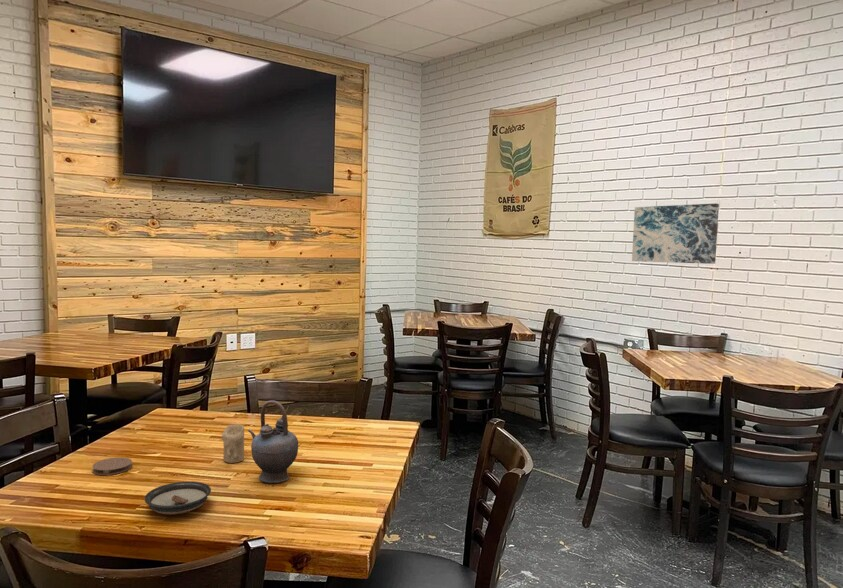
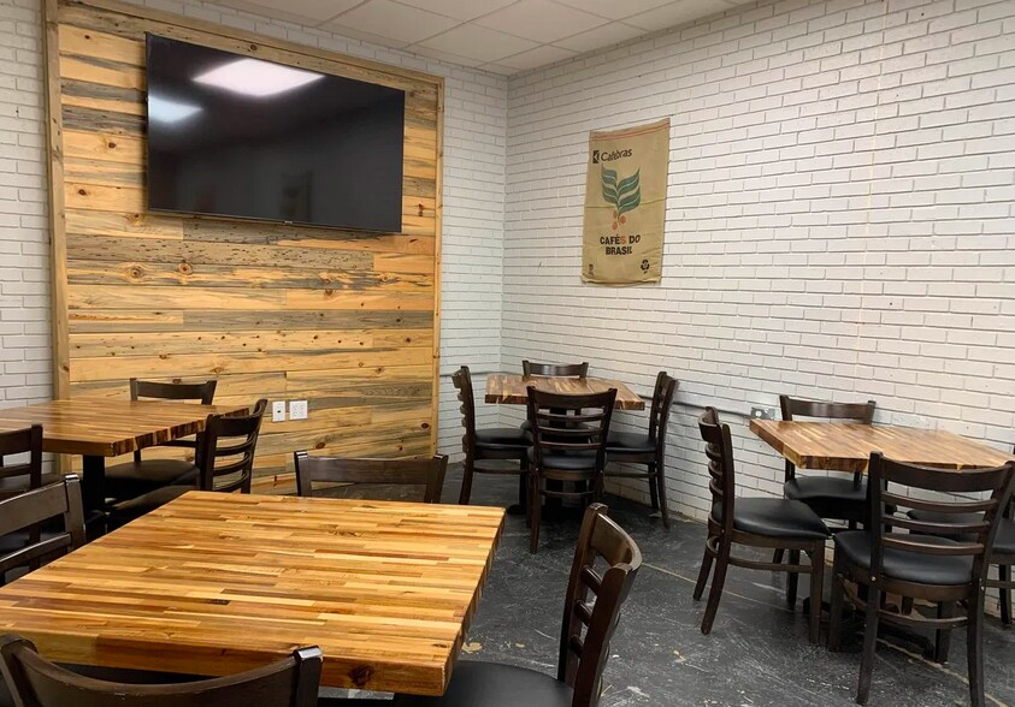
- coaster (112, 465)
- candle (233, 443)
- wall art (673, 234)
- saucer (178, 500)
- teapot (270, 438)
